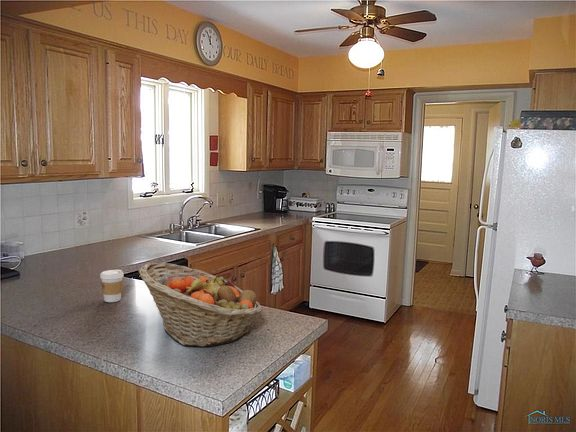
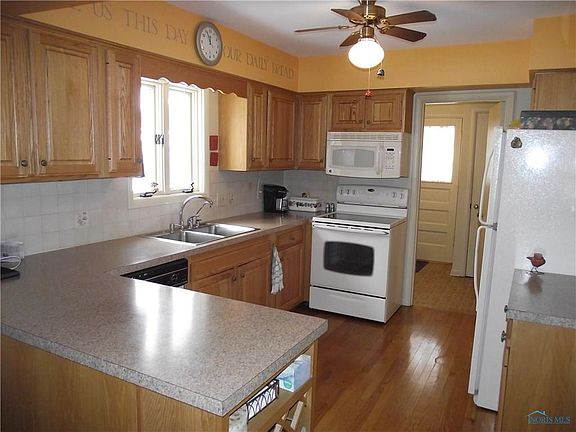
- coffee cup (112, 285)
- fruit basket (200, 297)
